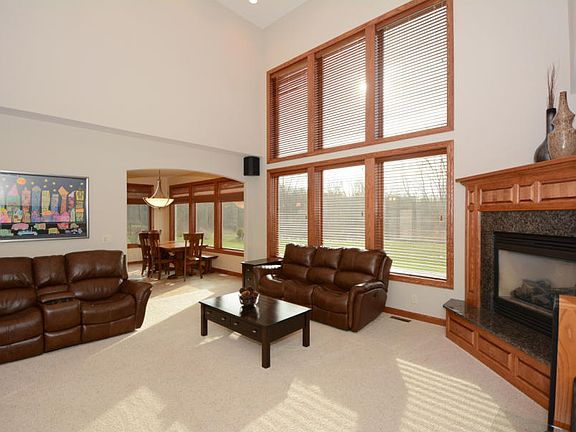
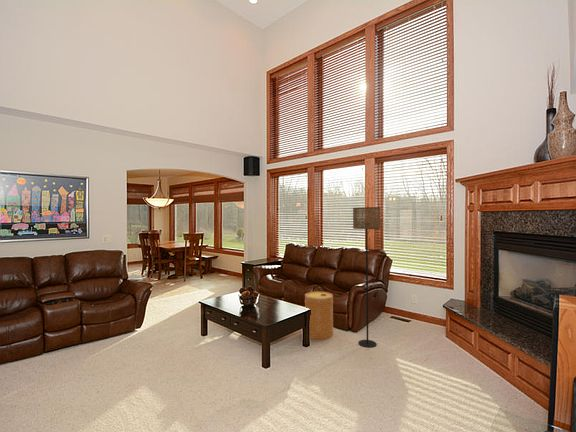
+ basket (318, 314)
+ floor lamp (367, 275)
